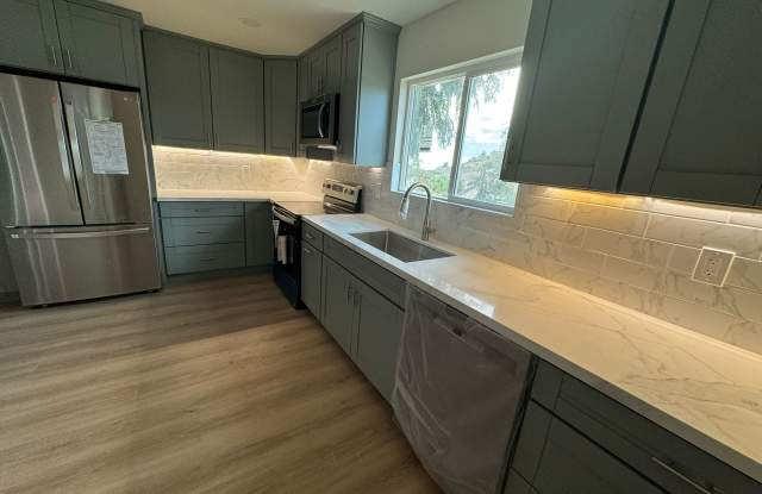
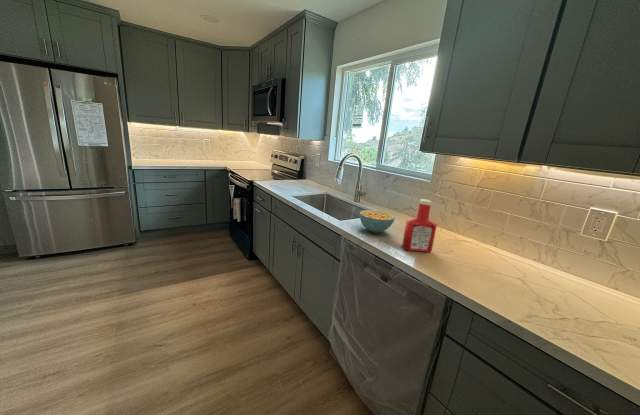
+ soap bottle (421, 225)
+ cereal bowl (375, 222)
